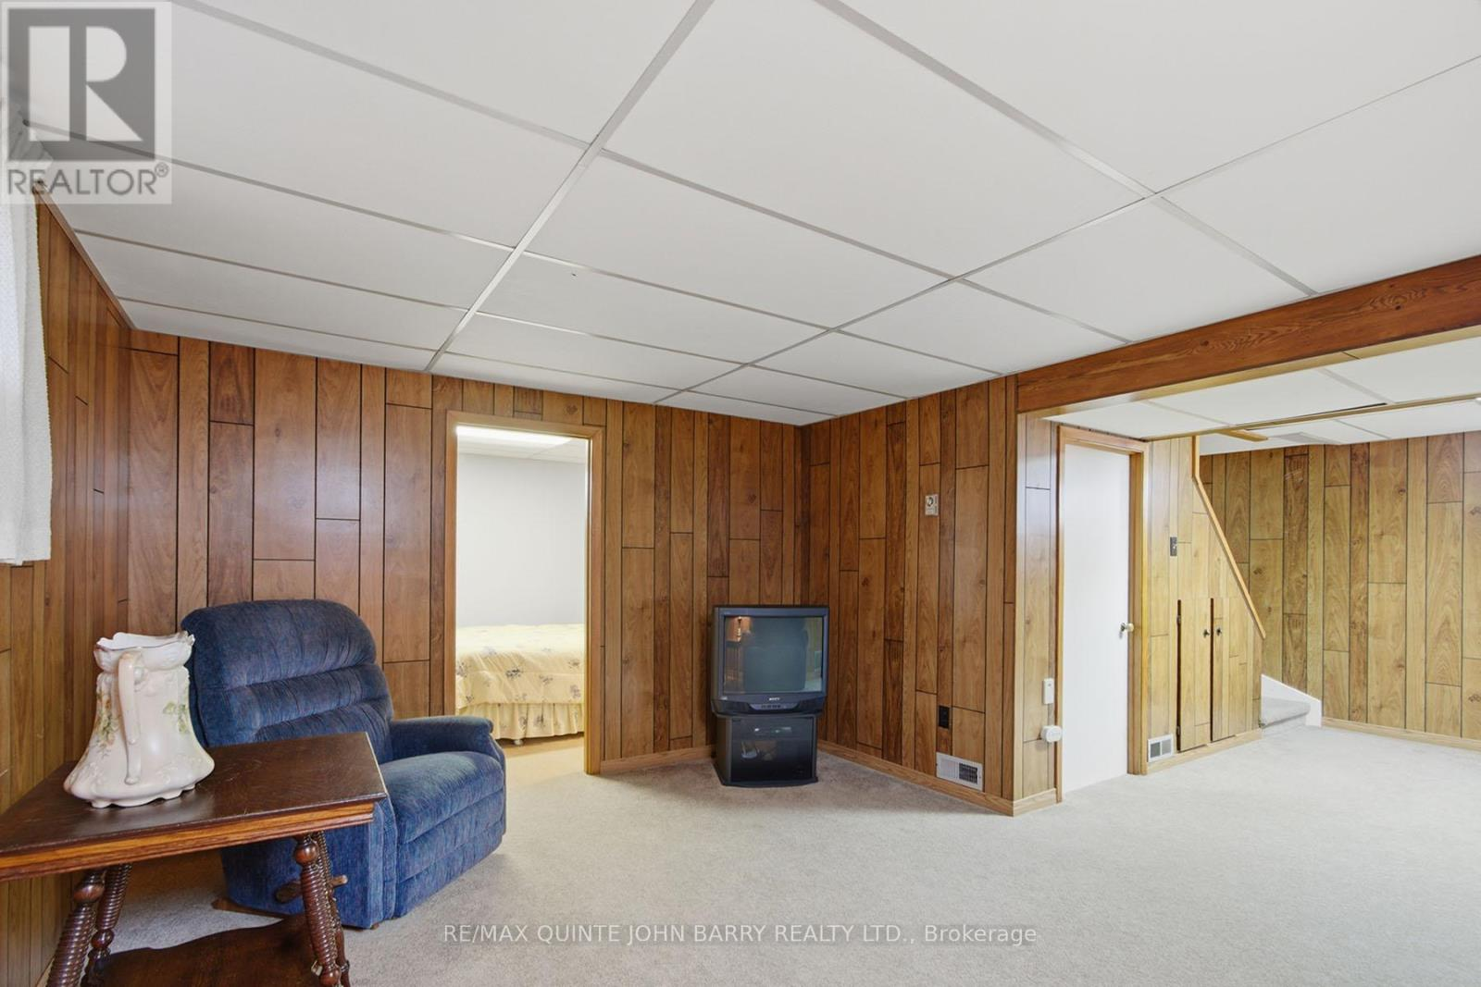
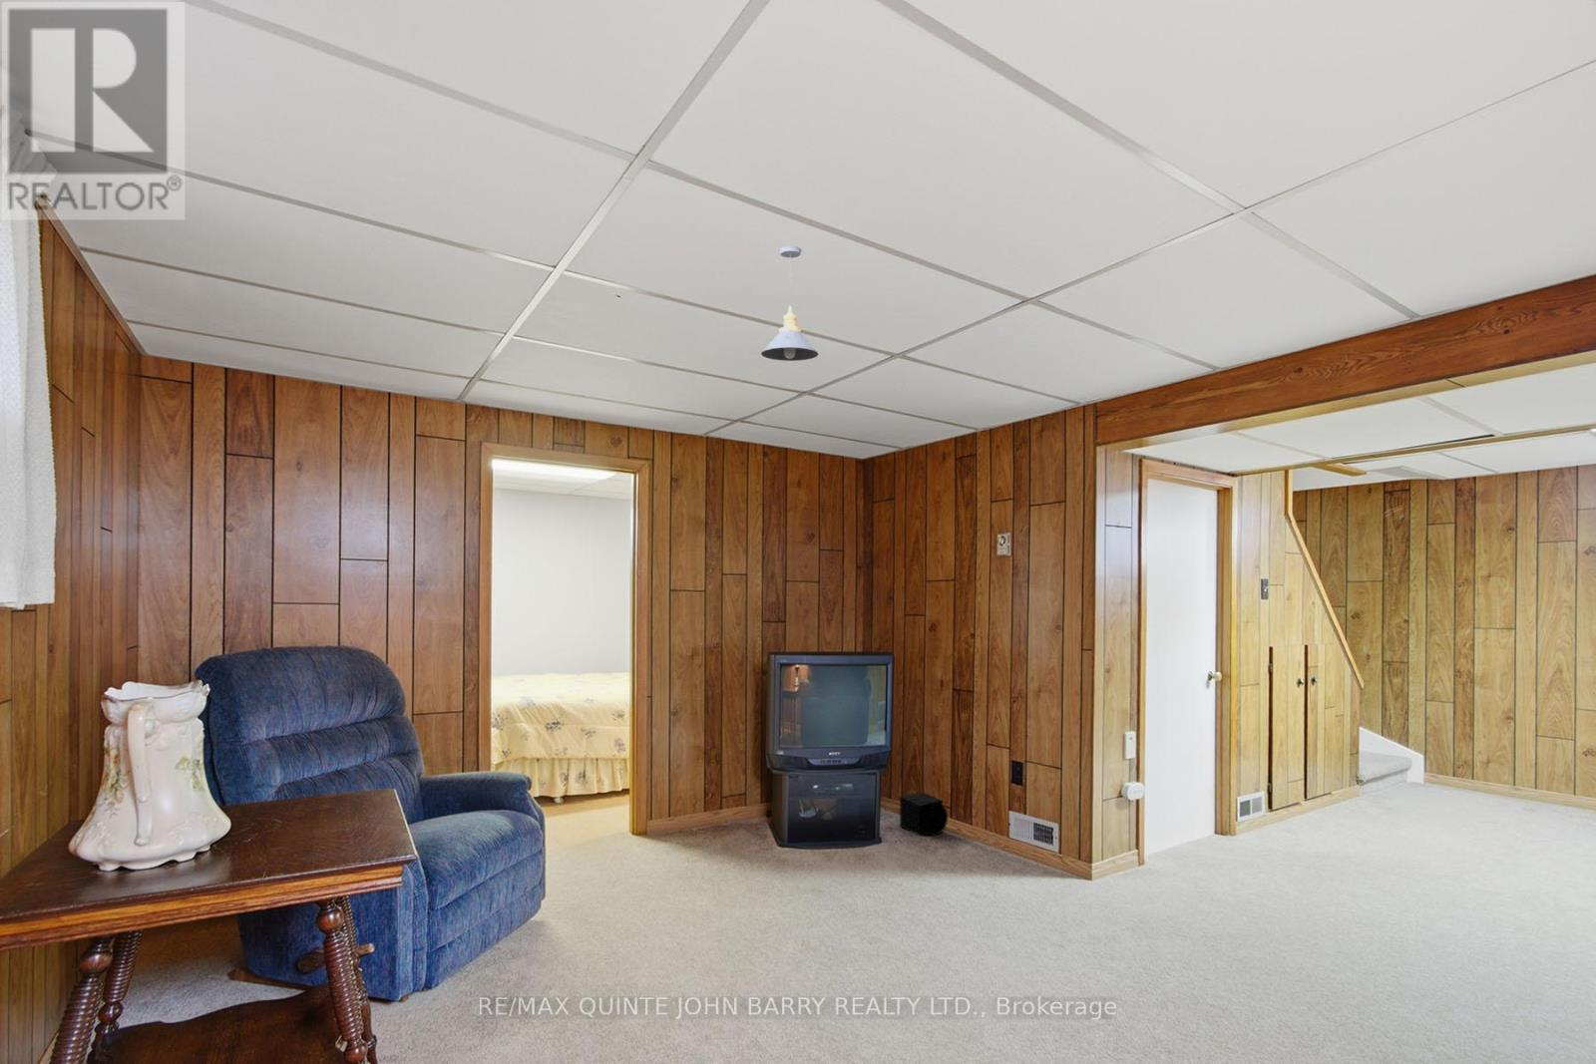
+ speaker (925, 815)
+ pendant light (790, 308)
